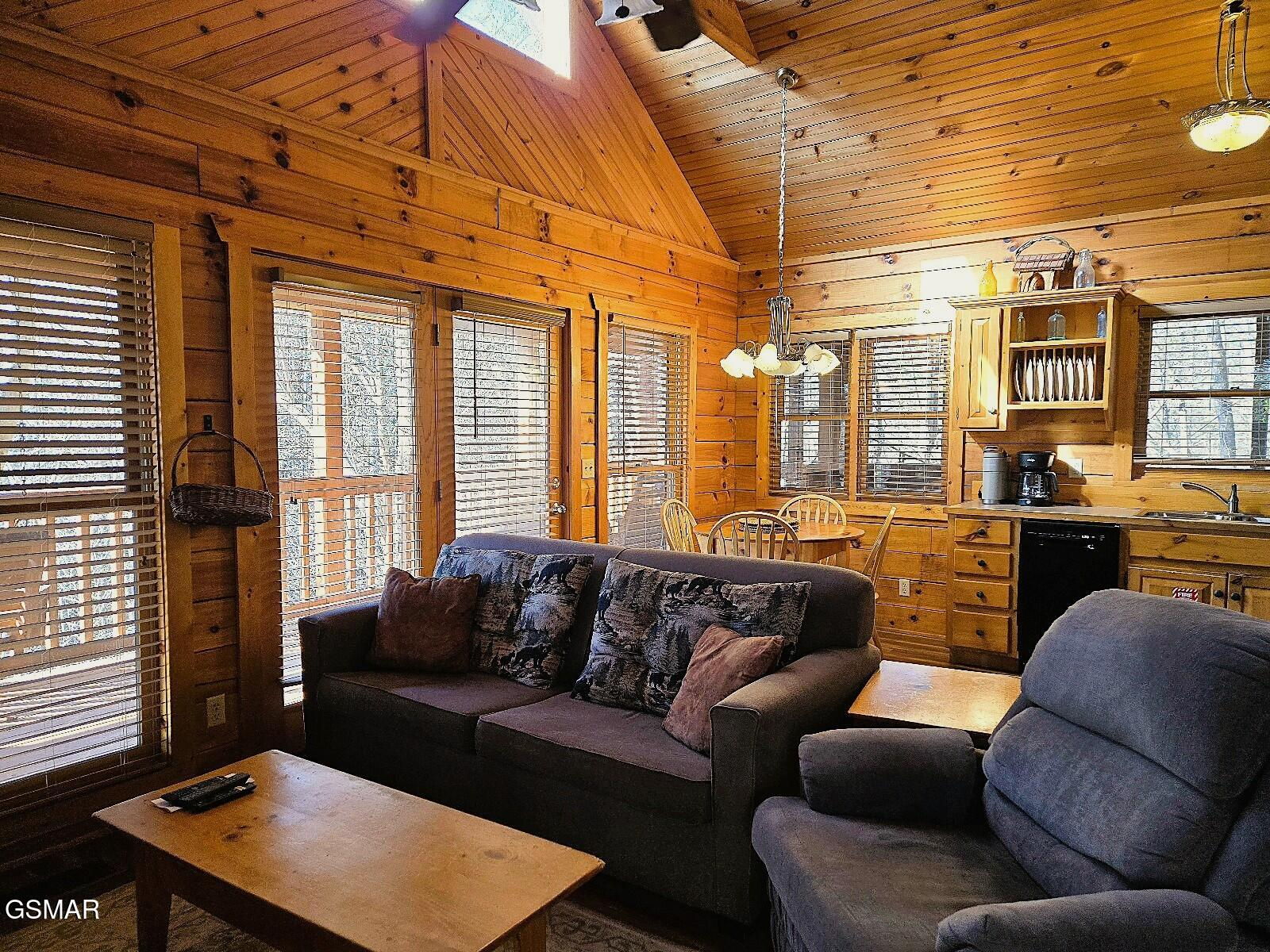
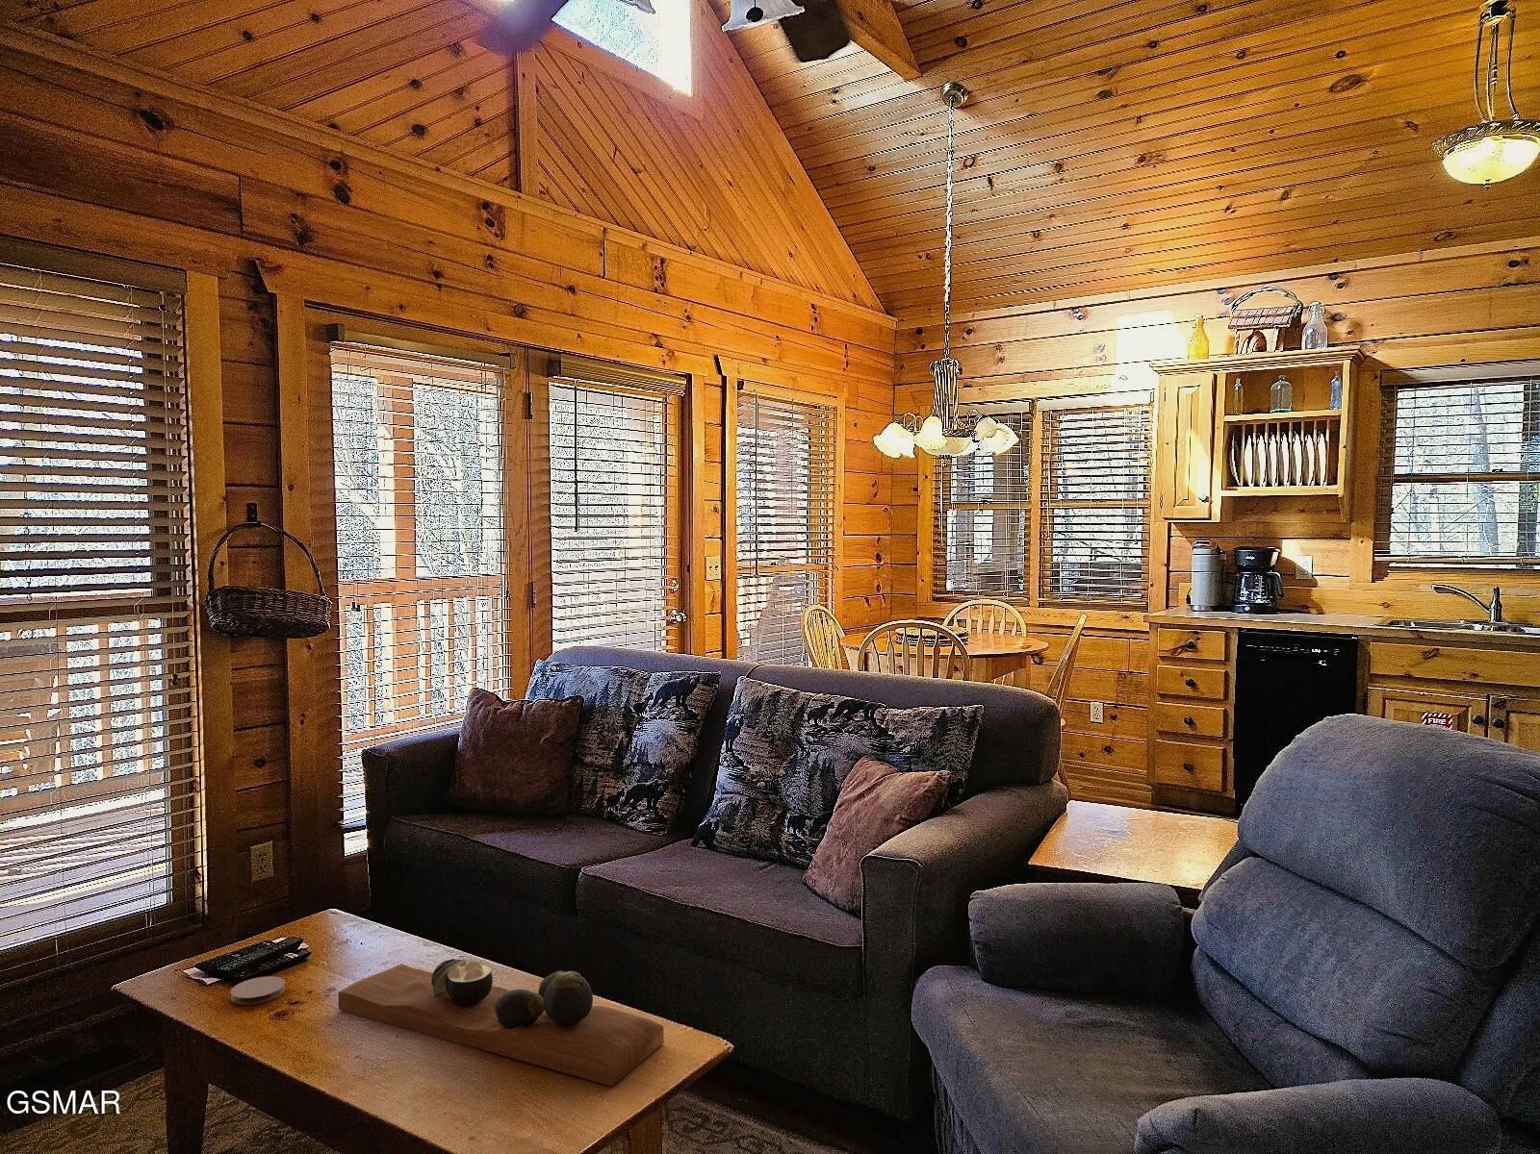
+ decorative tray (495, 988)
+ coaster (258, 989)
